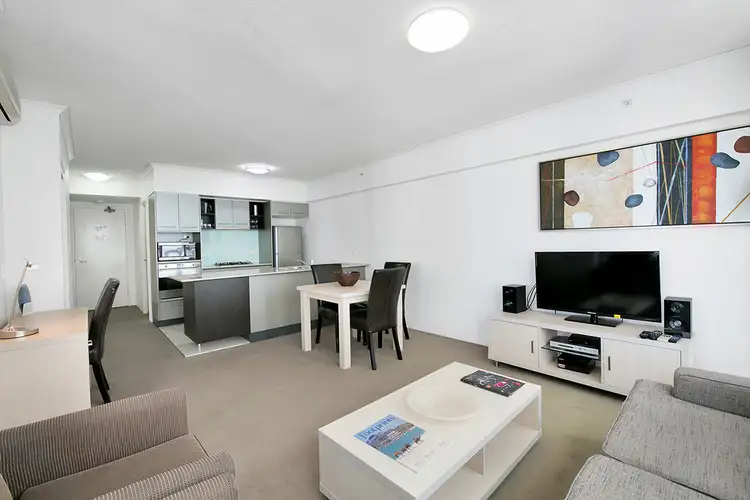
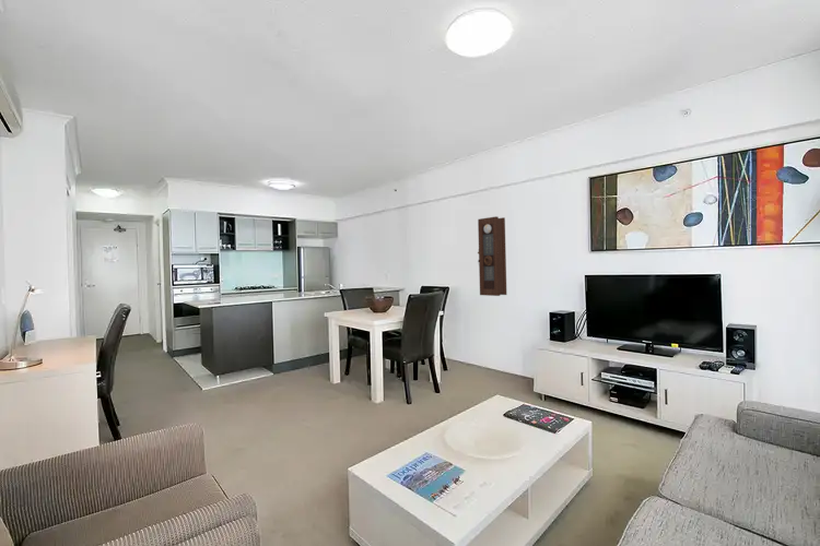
+ pendulum clock (489, 257)
